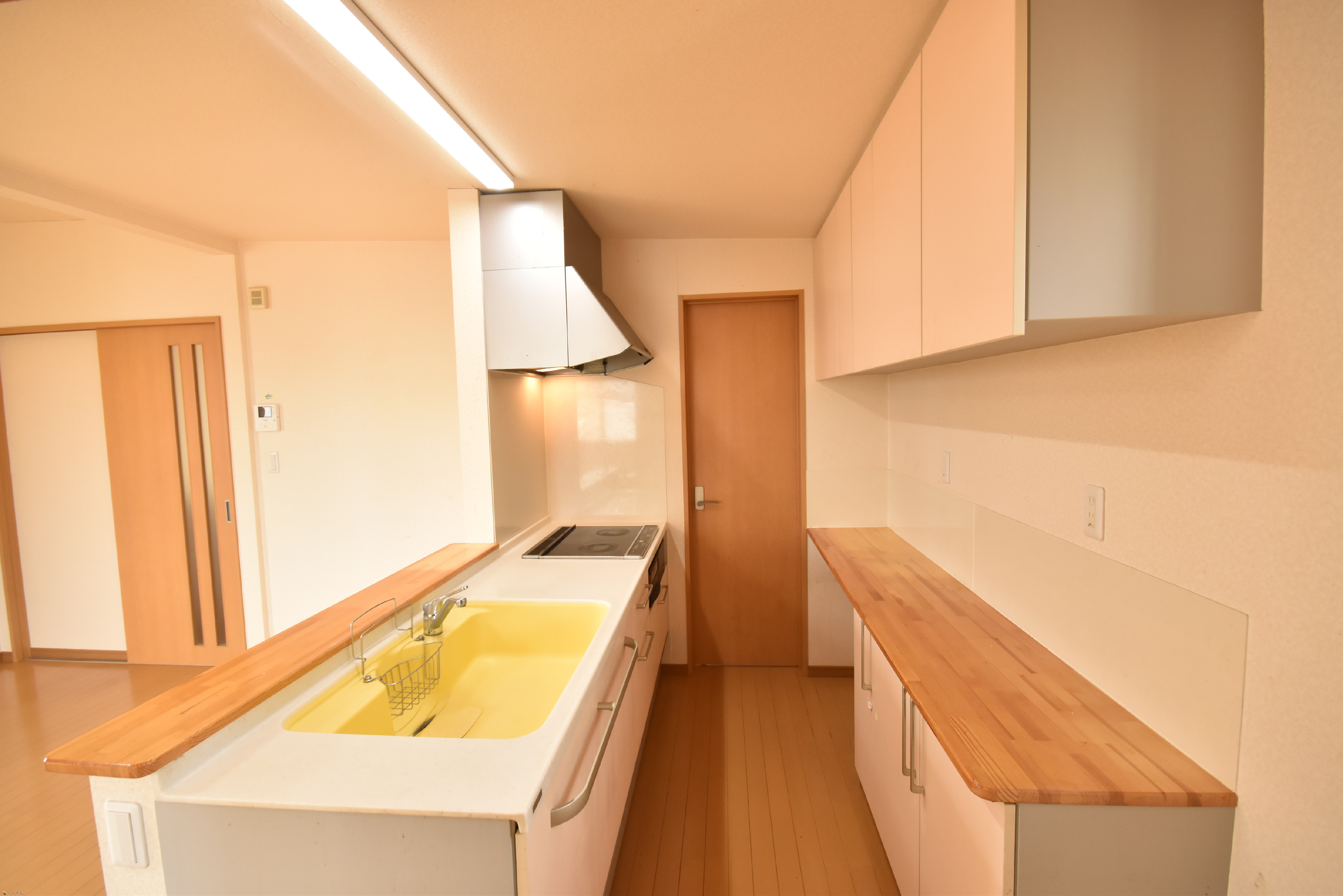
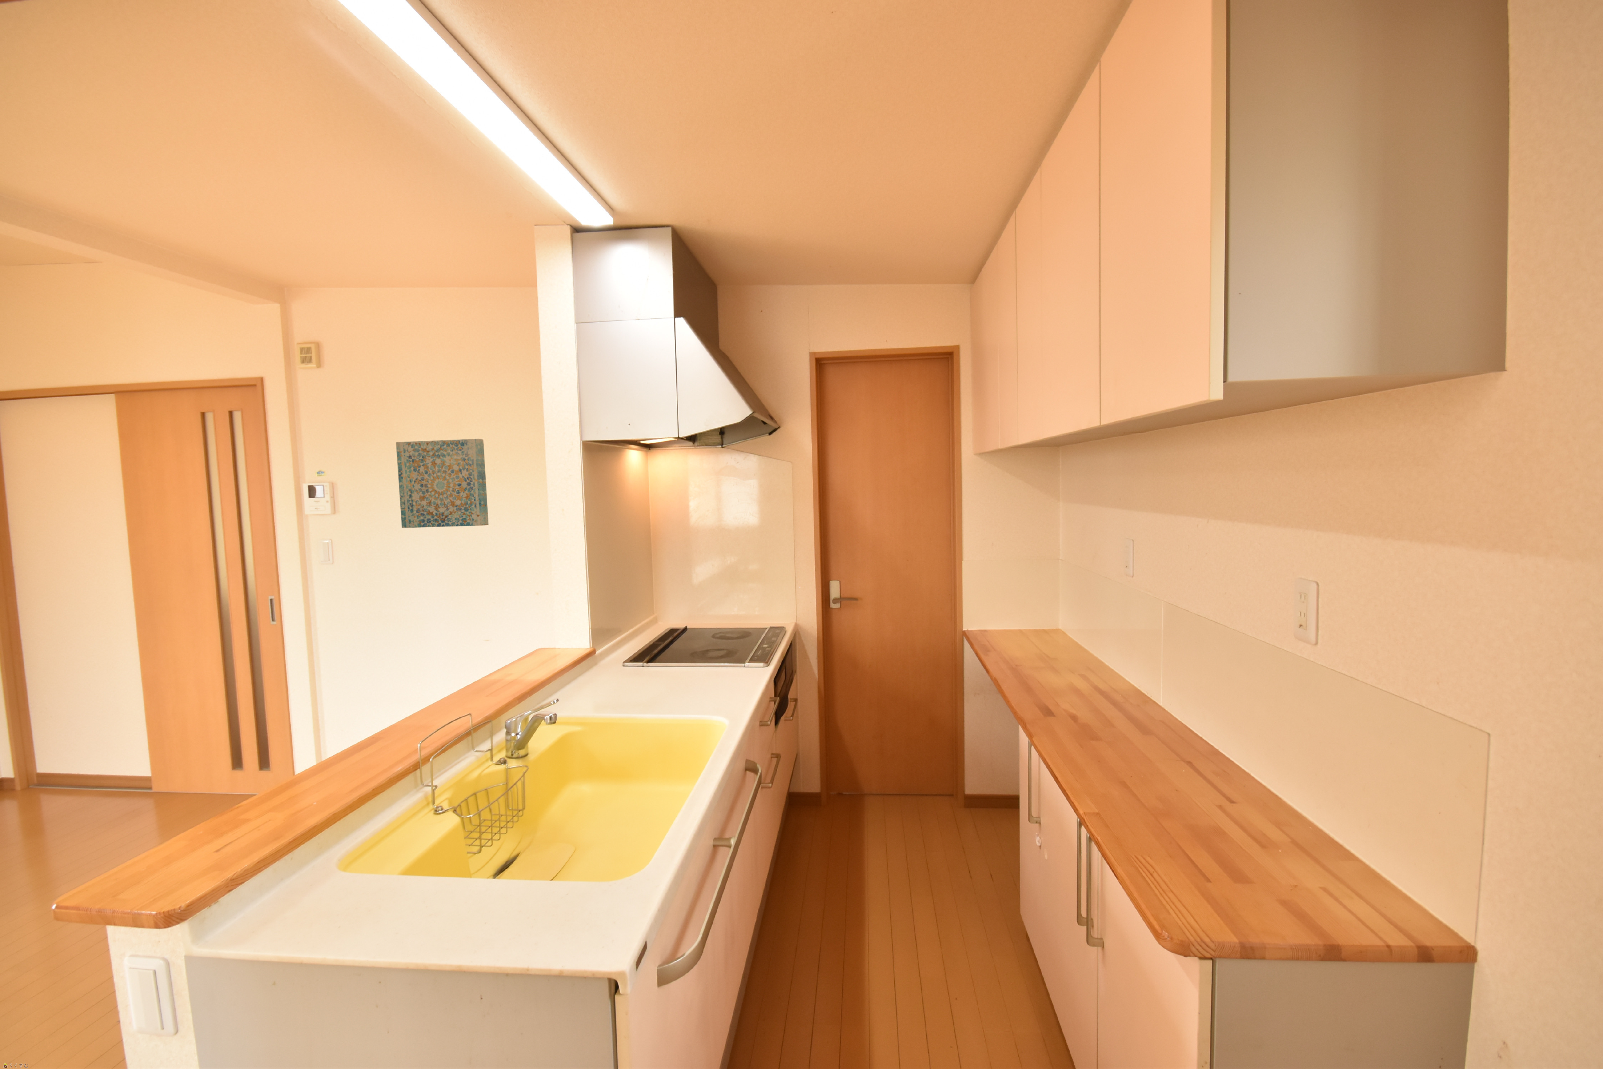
+ wall art (443, 484)
